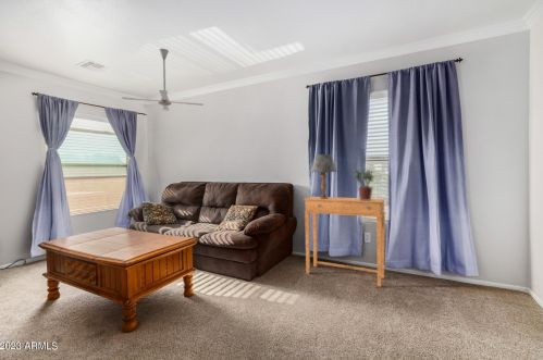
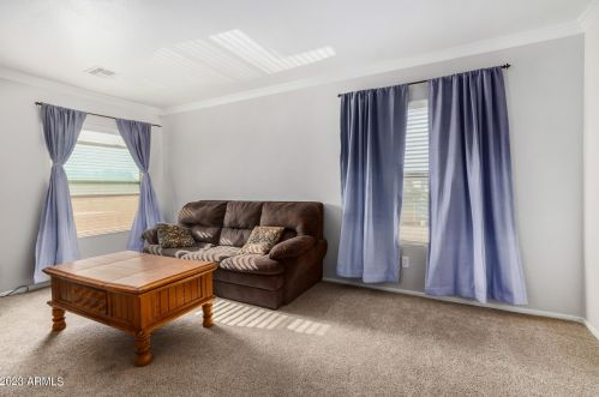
- side table (344, 214)
- table lamp (323, 176)
- ceiling fan (164, 77)
- potted plant (365, 183)
